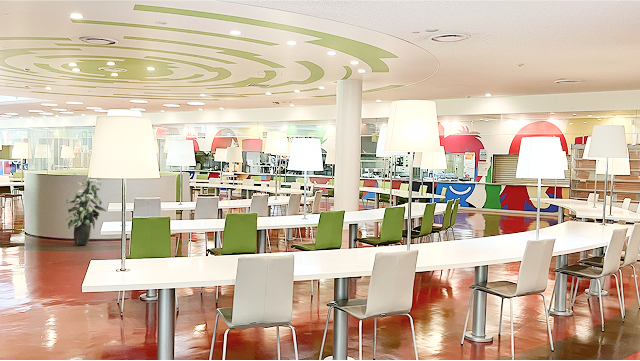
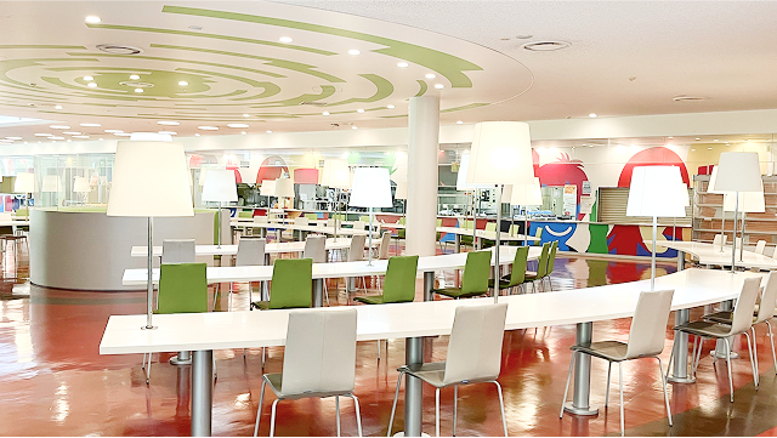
- indoor plant (83, 208)
